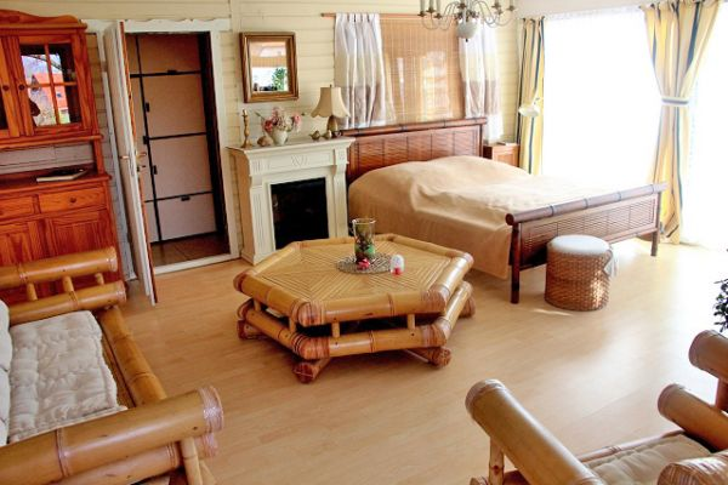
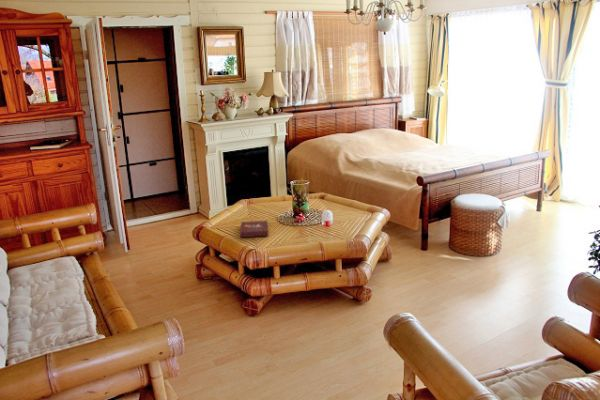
+ book (254, 228)
